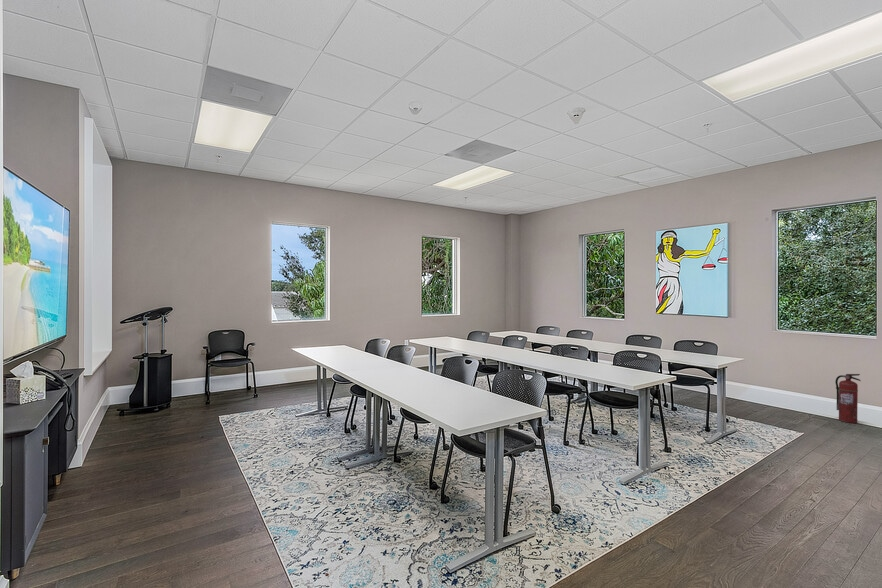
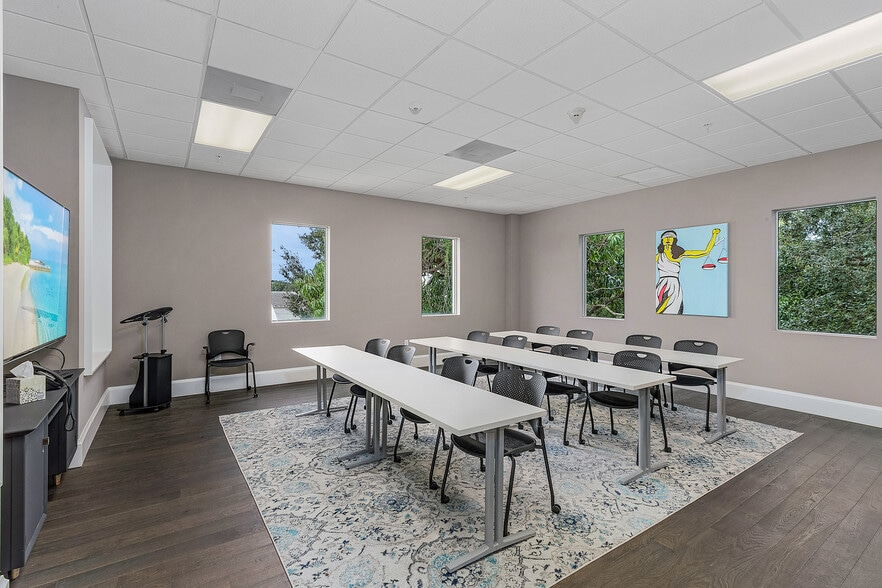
- fire extinguisher (847, 396)
